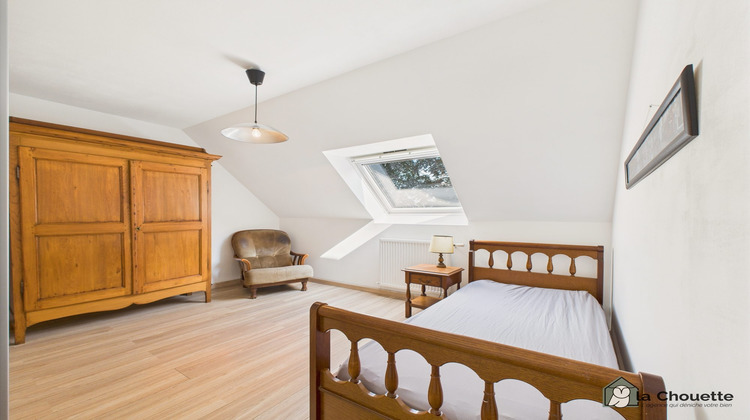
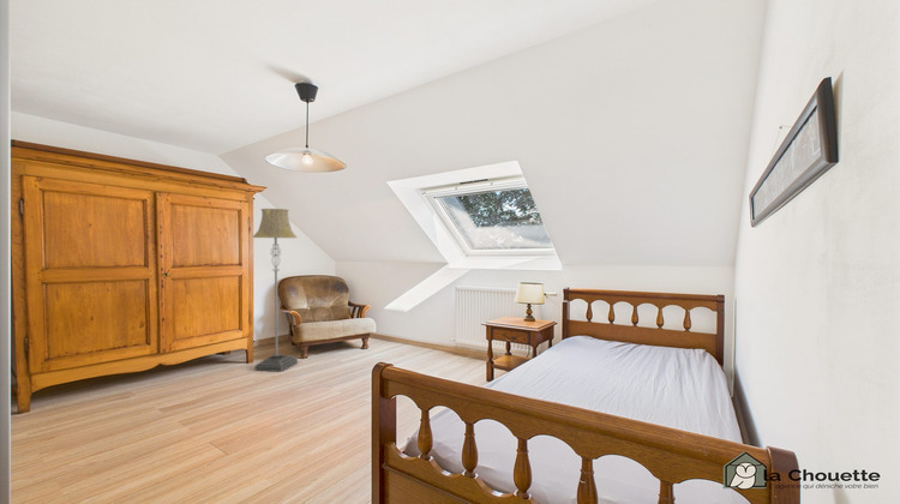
+ floor lamp (275, 288)
